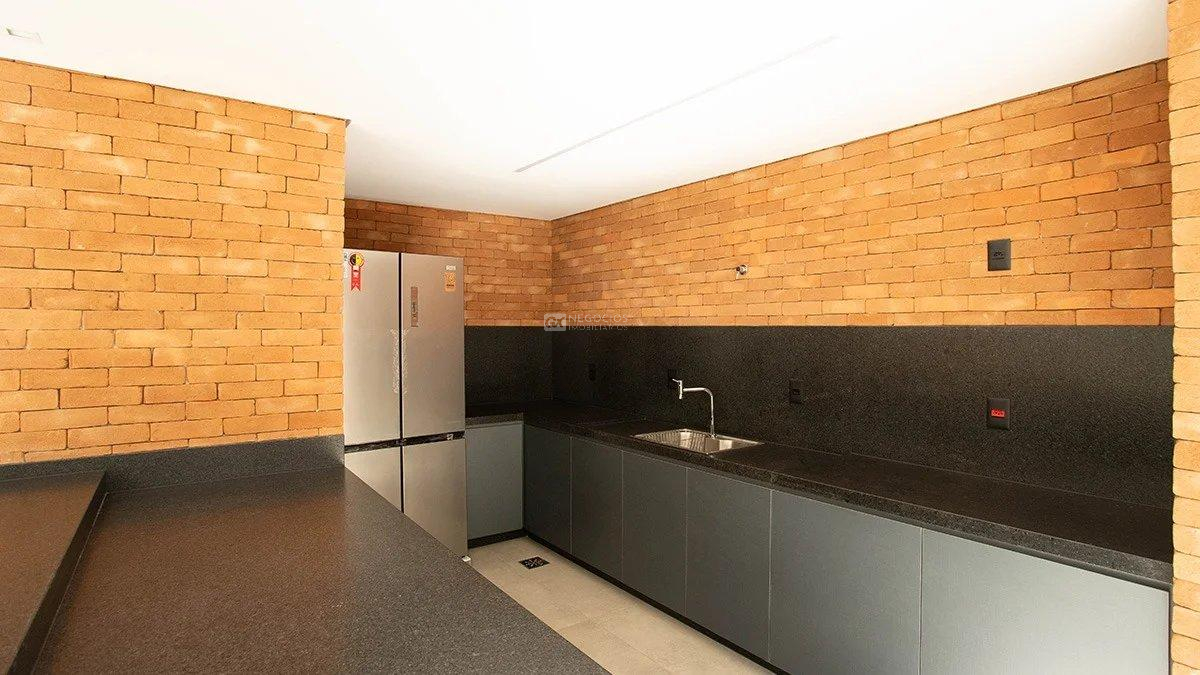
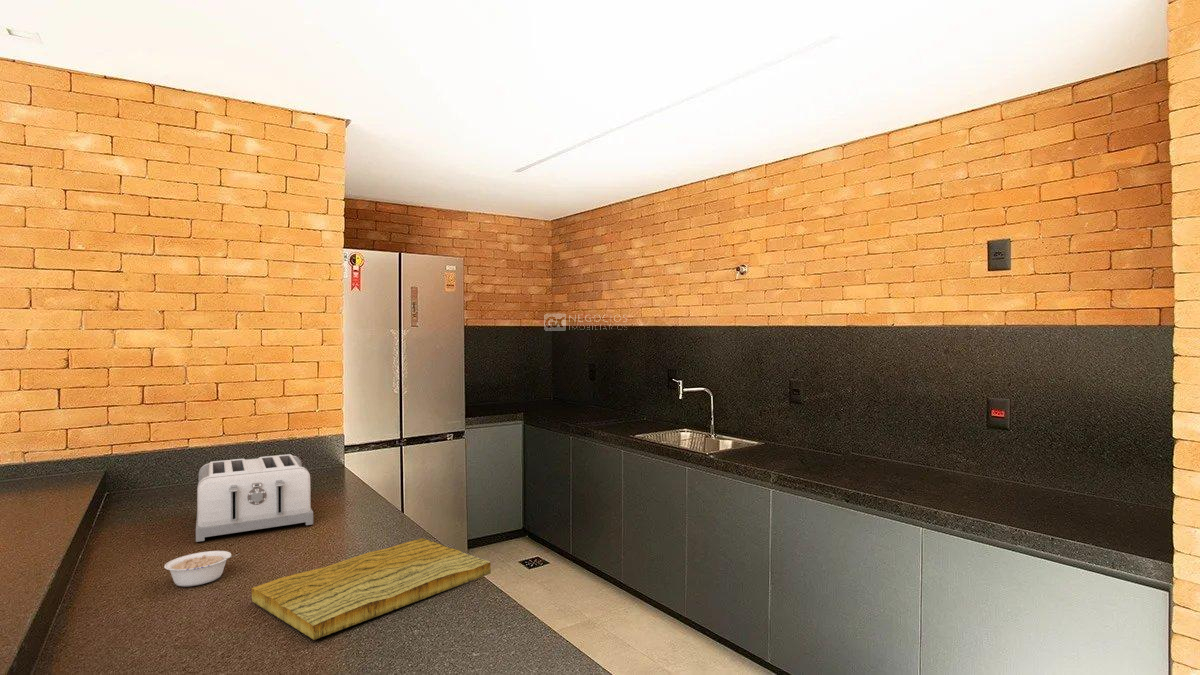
+ toaster (254, 492)
+ cutting board (377, 577)
+ legume (201, 567)
